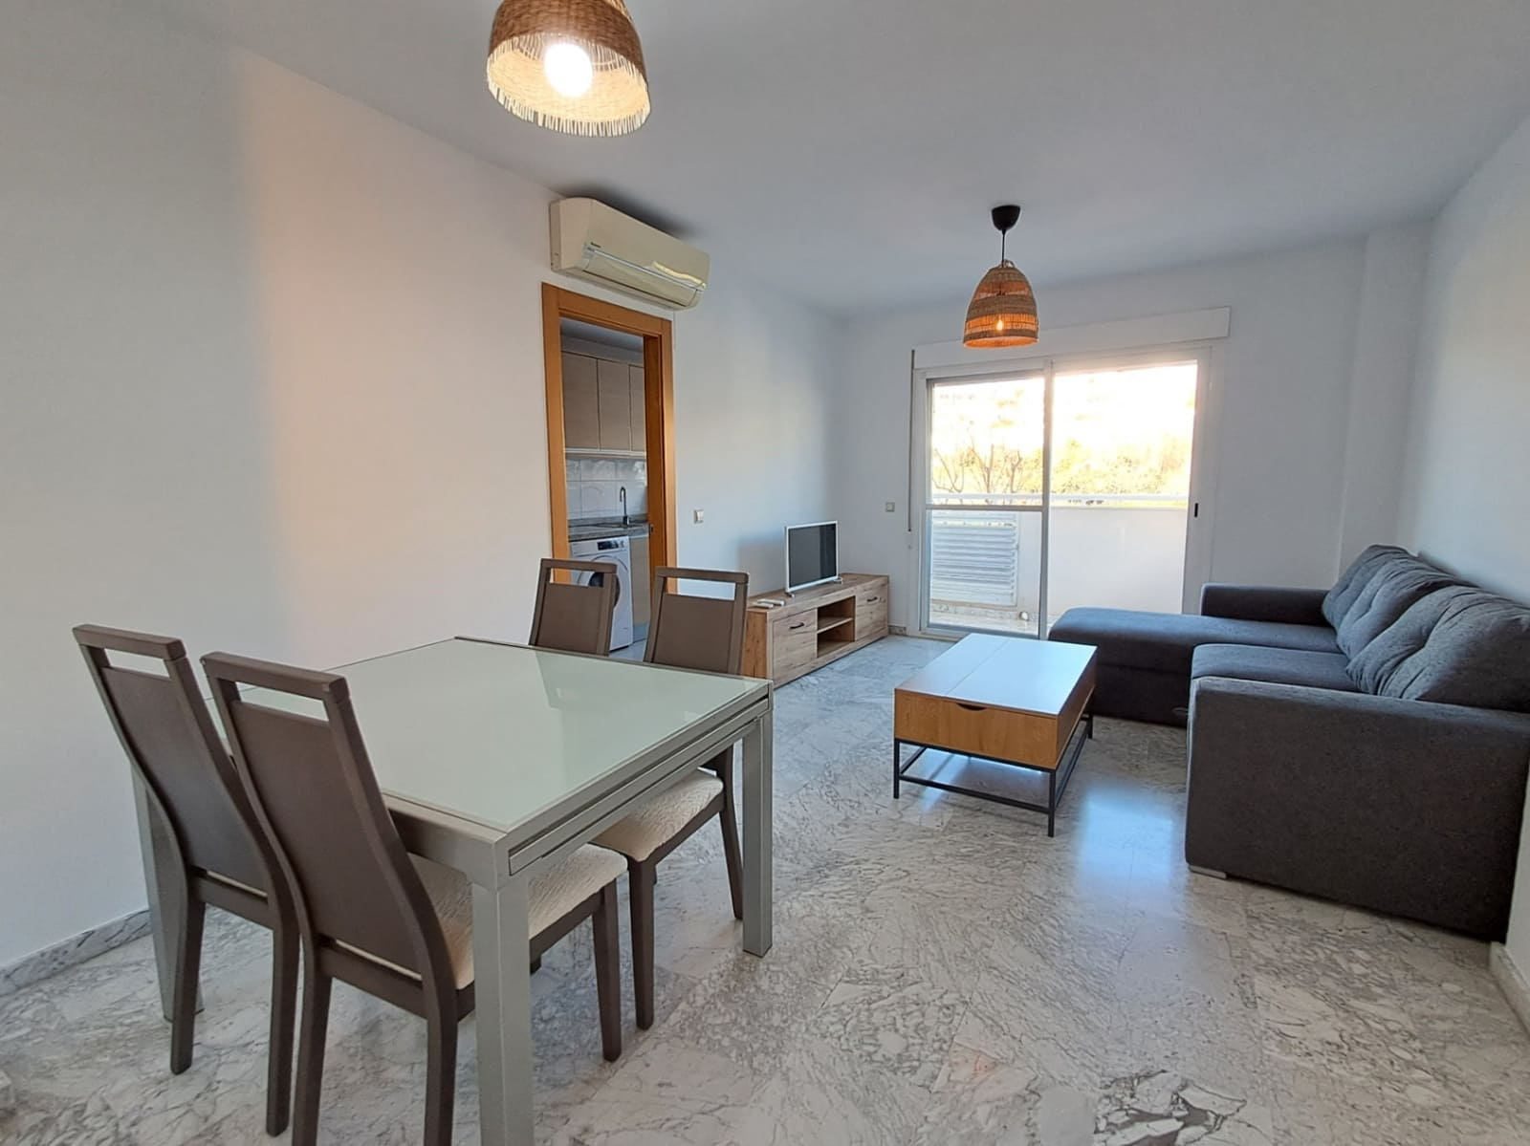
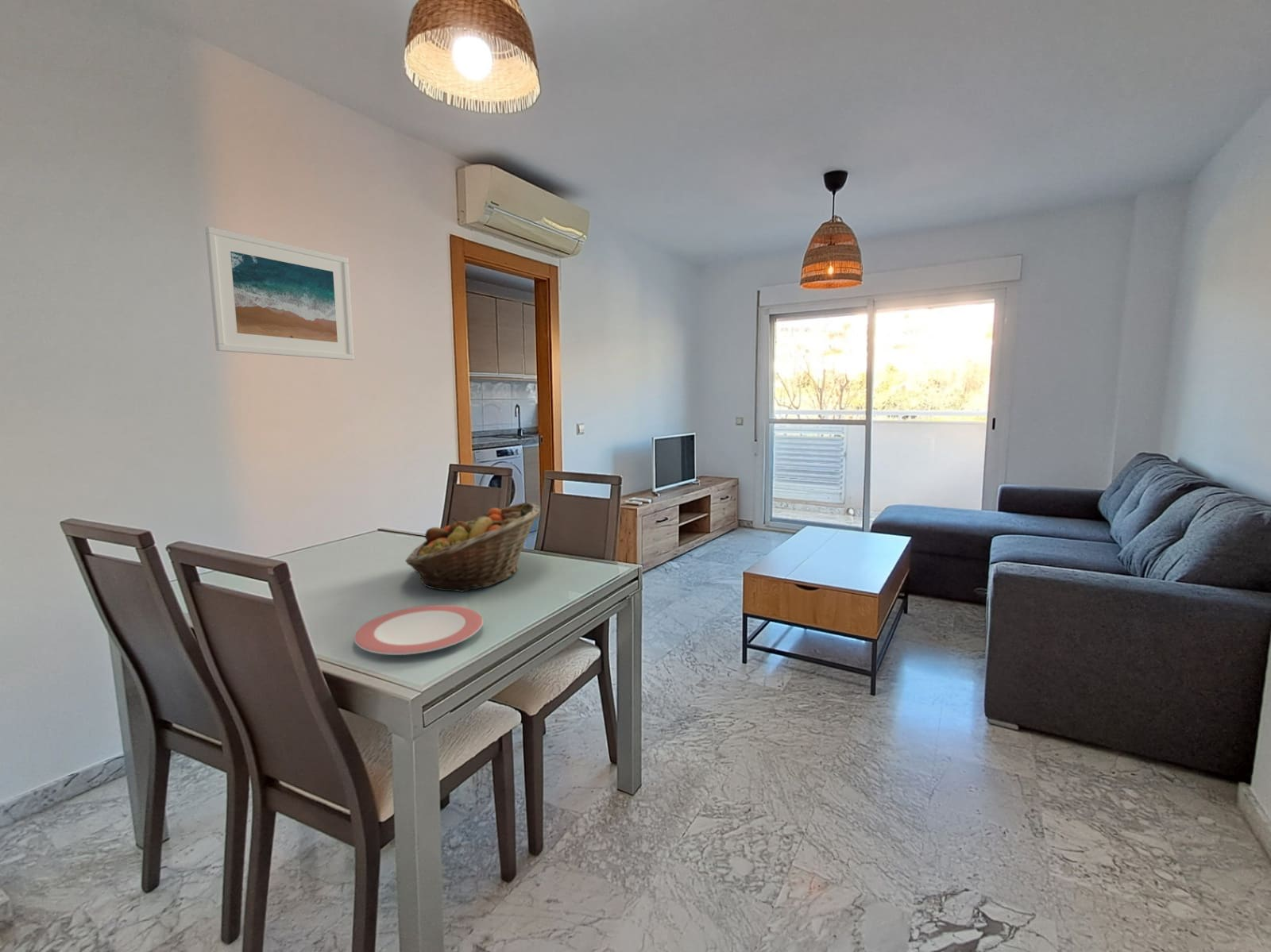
+ fruit basket (477, 542)
+ plate (421, 630)
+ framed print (287, 300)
